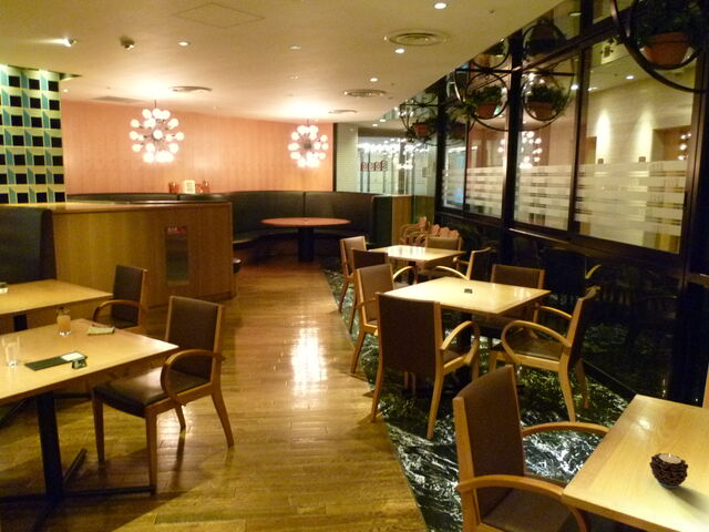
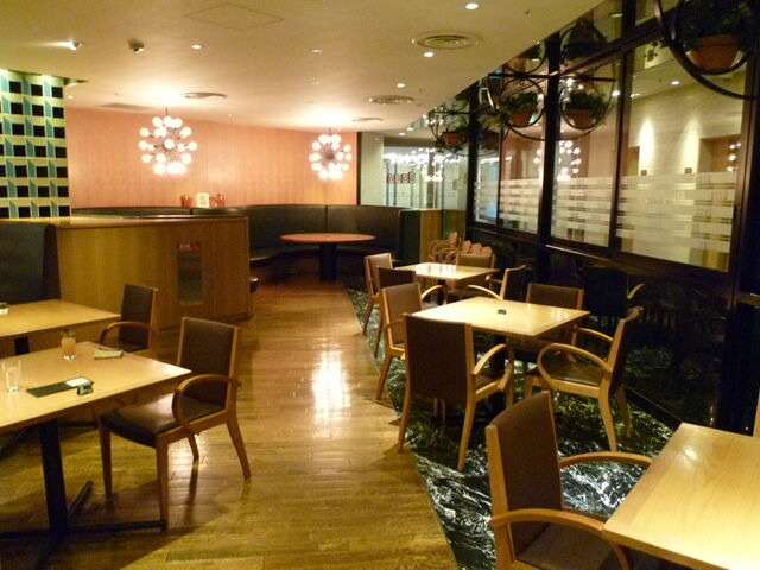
- candle (668, 468)
